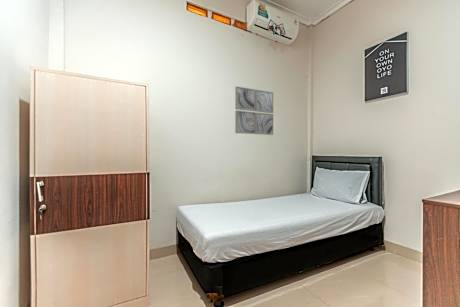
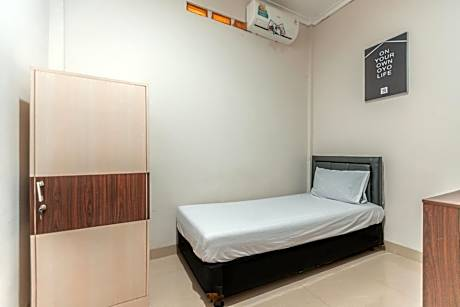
- wall art (255, 111)
